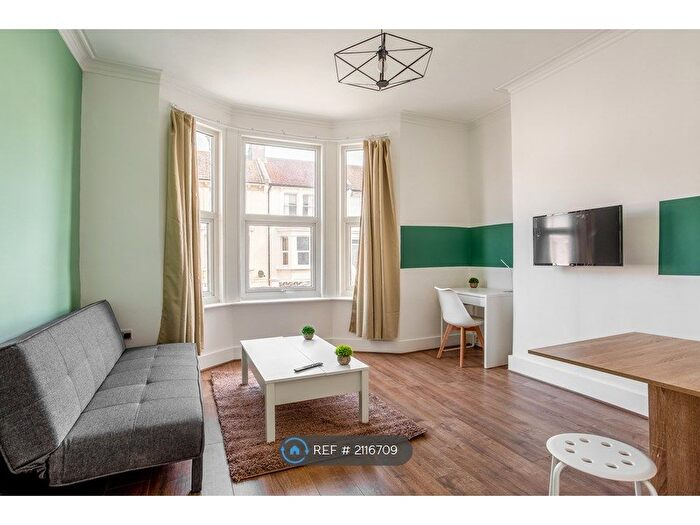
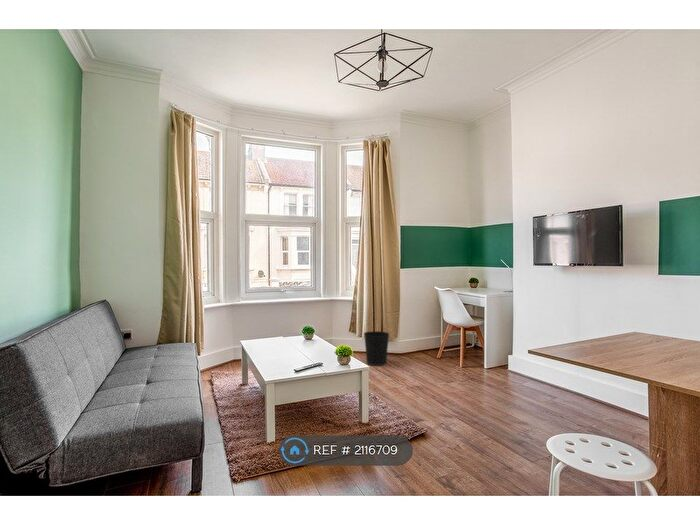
+ wastebasket (376, 348)
